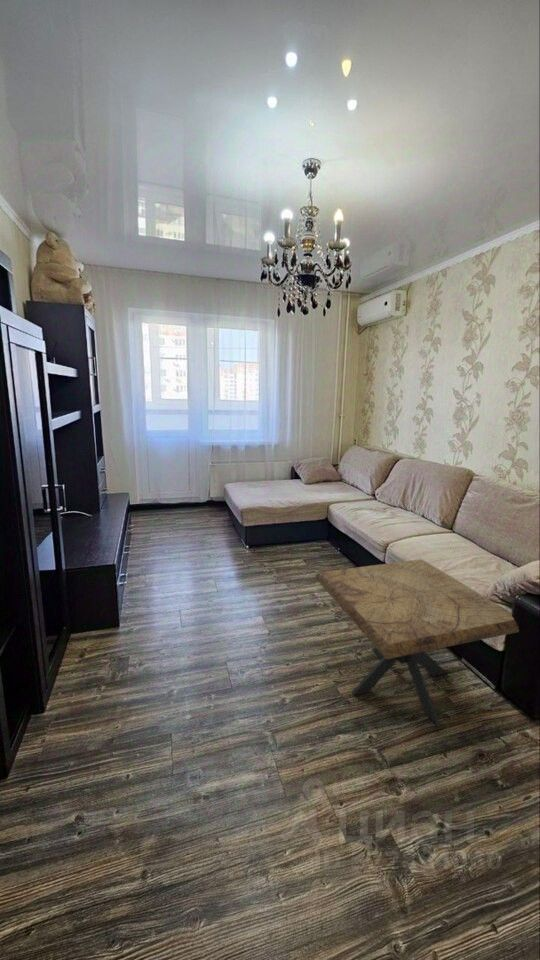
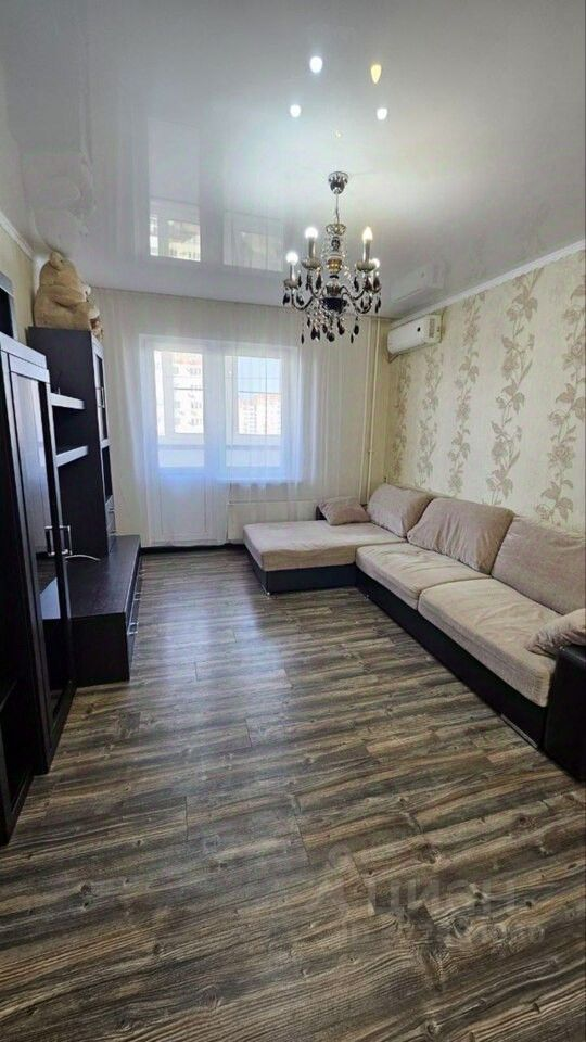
- side table (404, 638)
